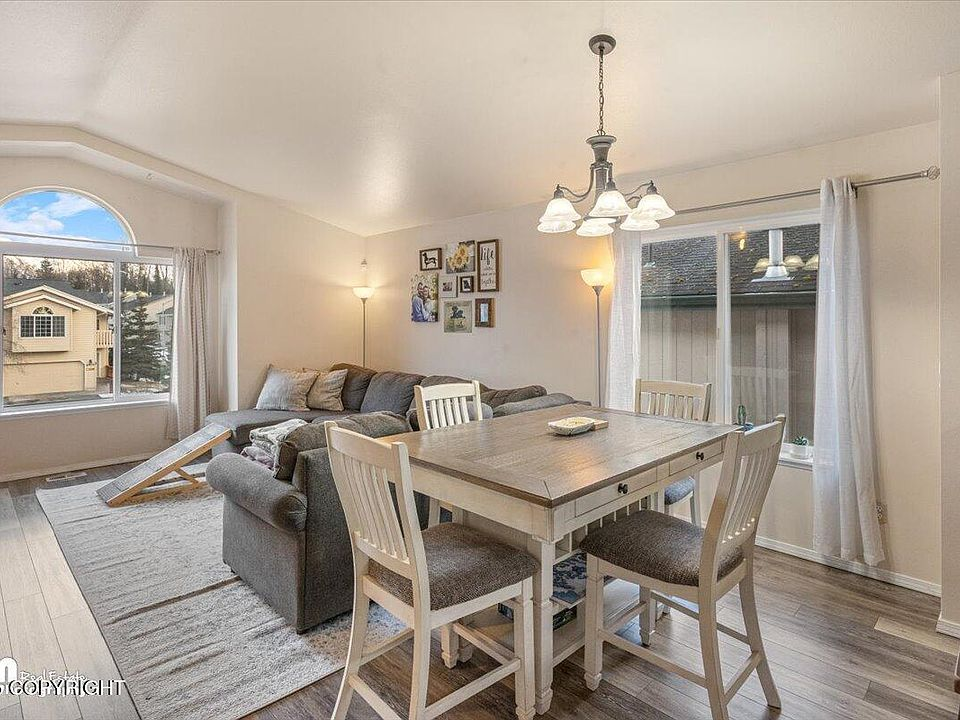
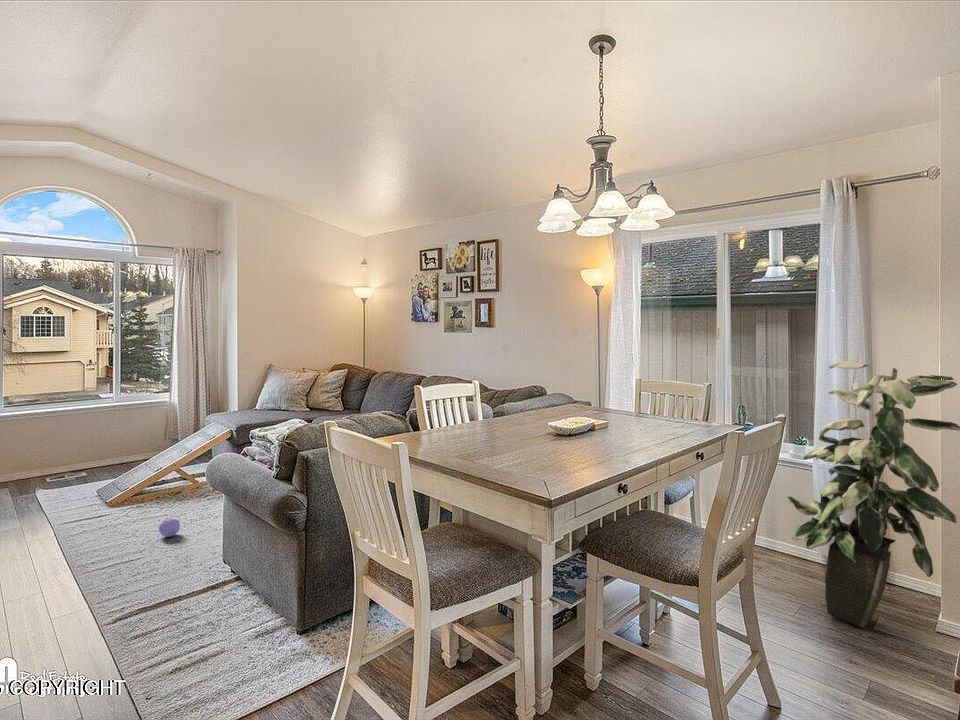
+ ball (169, 527)
+ indoor plant (867, 490)
